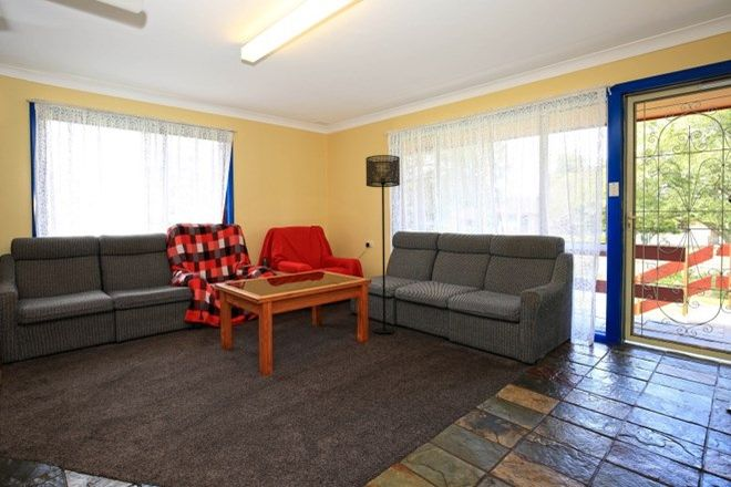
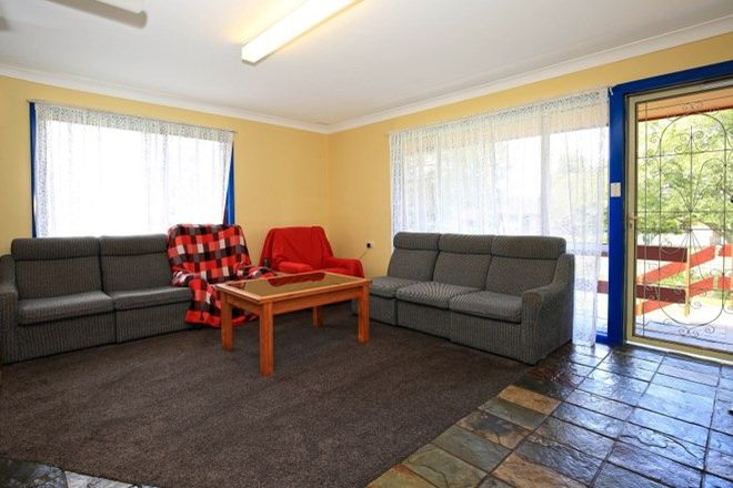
- floor lamp (383, 245)
